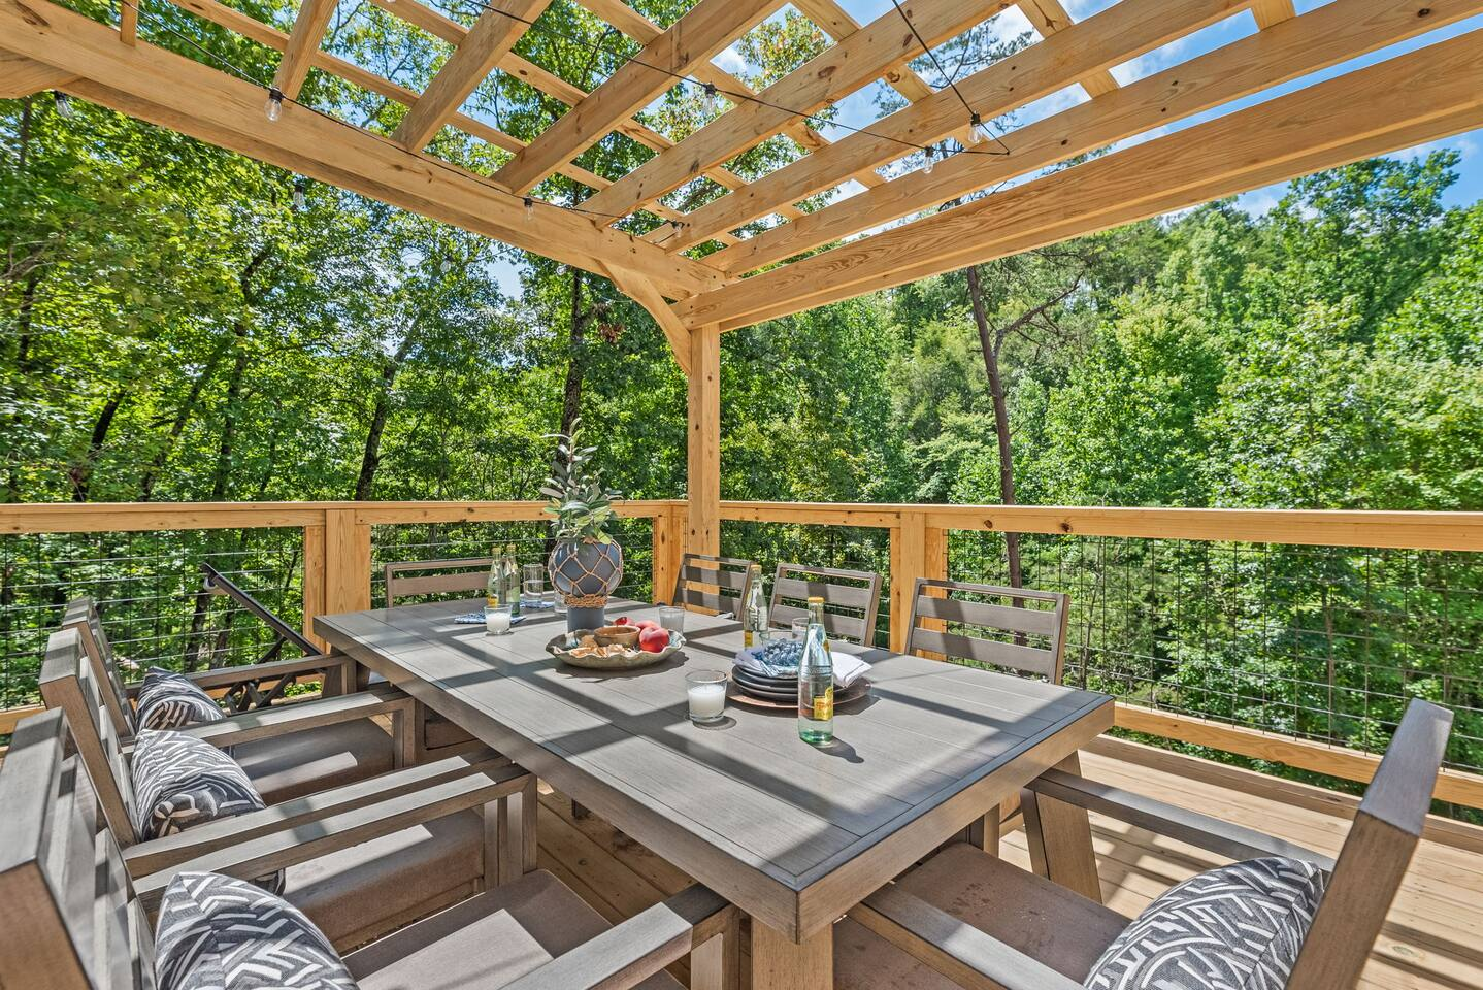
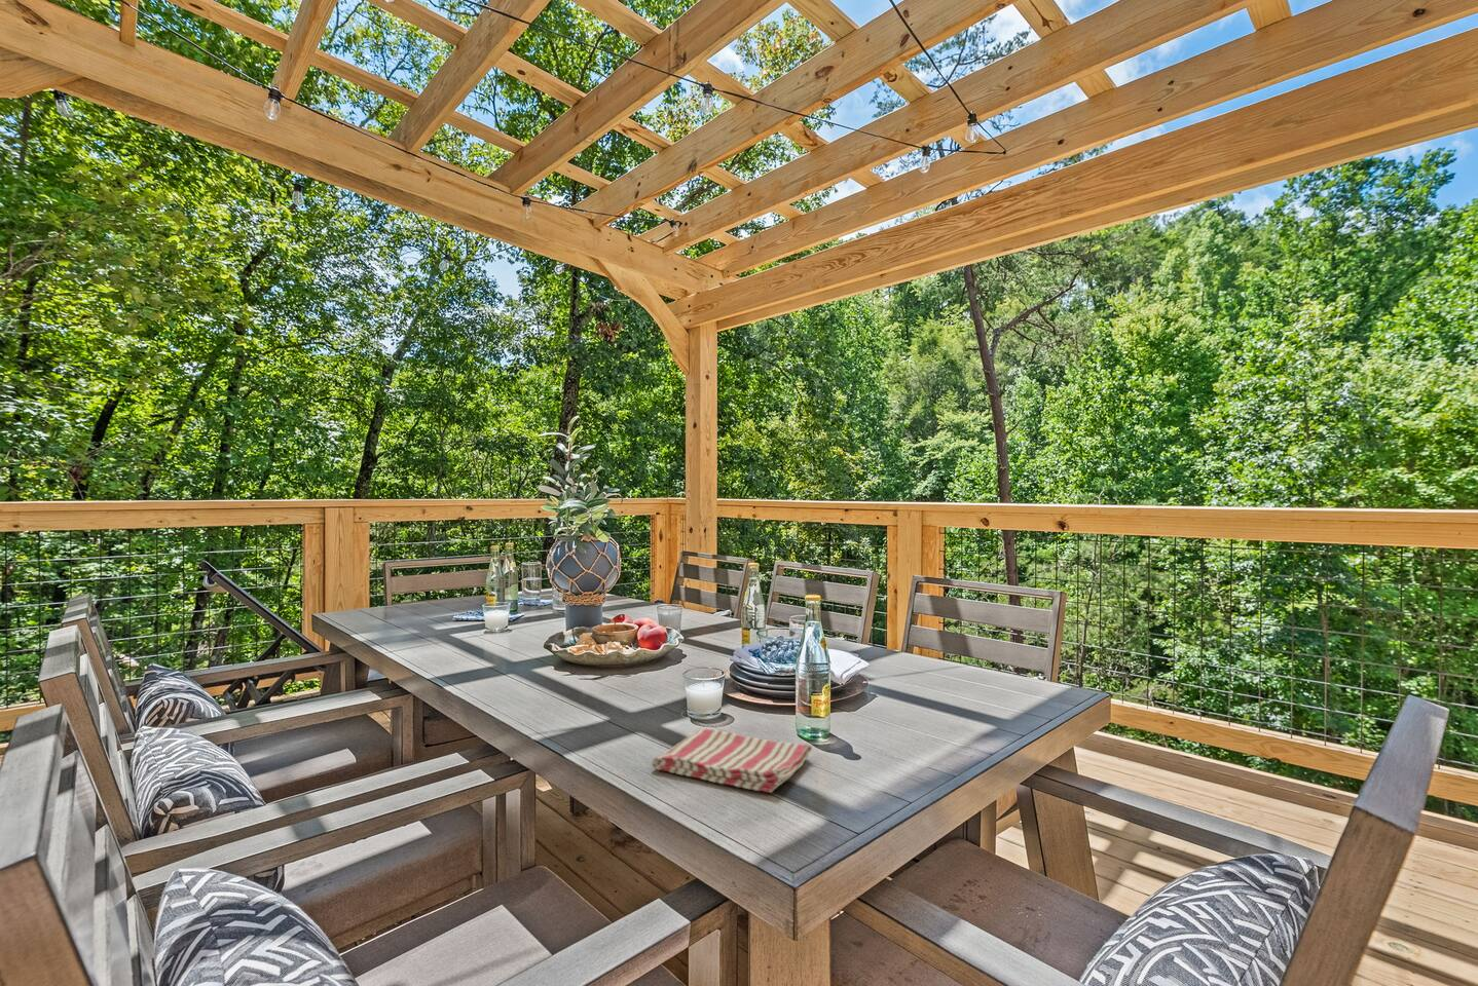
+ dish towel (732, 754)
